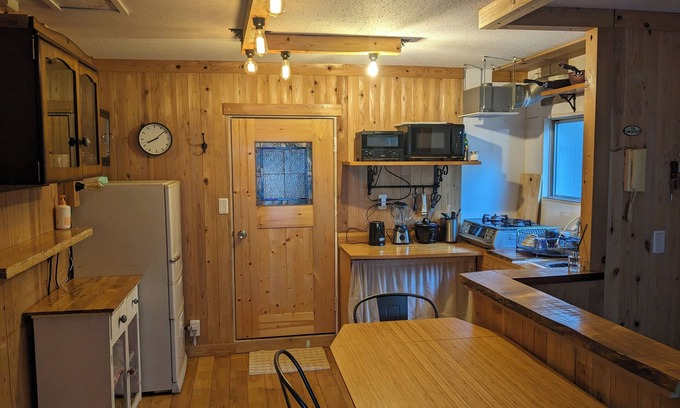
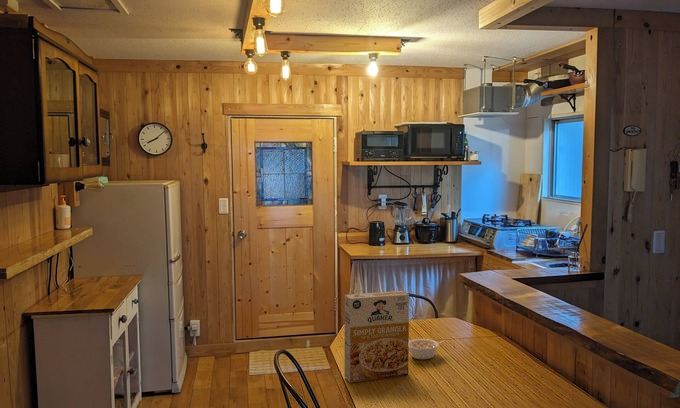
+ cereal box (376, 335)
+ legume (423, 348)
